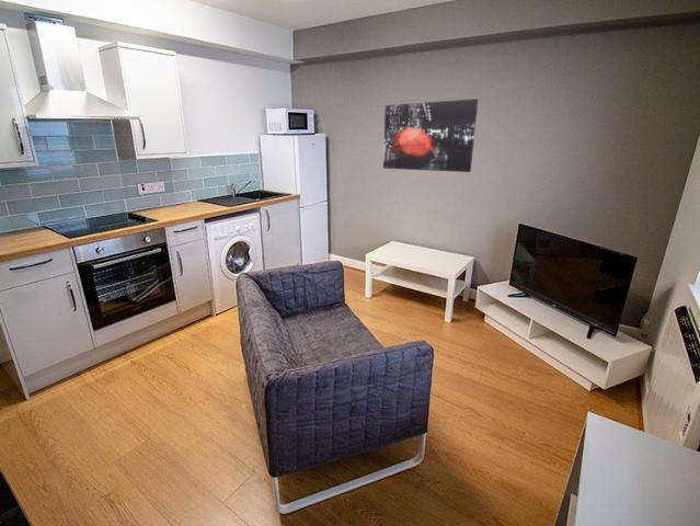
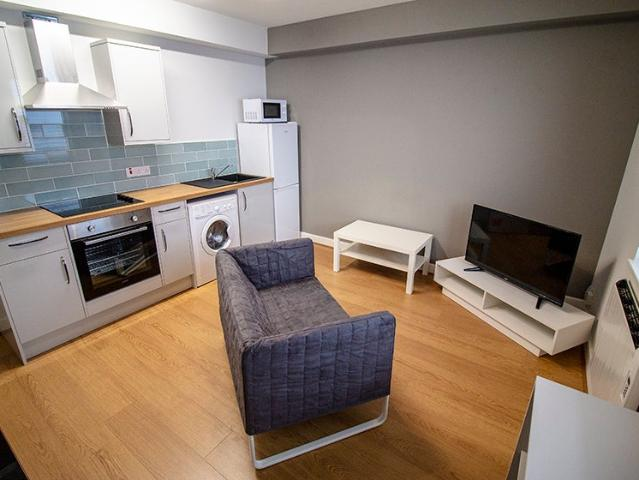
- wall art (425, 137)
